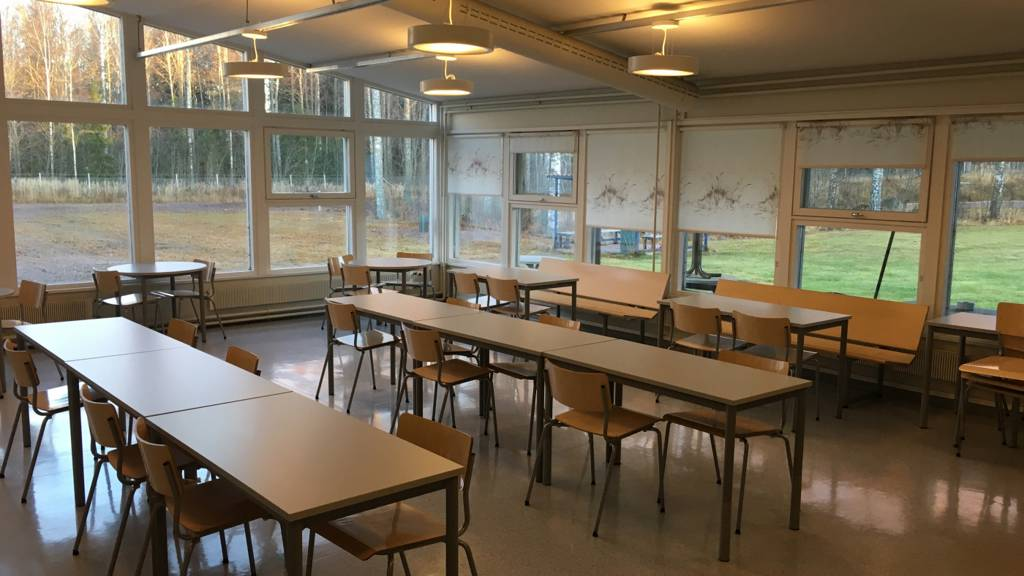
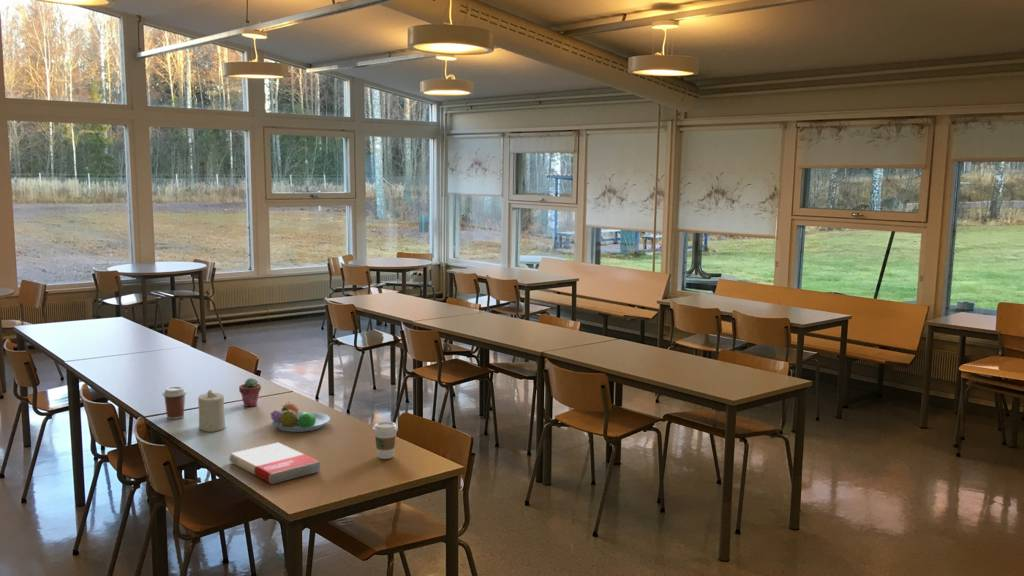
+ book (274, 462)
+ candle (211, 408)
+ potted succulent (250, 391)
+ coffee cup (385, 440)
+ fruit bowl (300, 414)
+ coffee cup (175, 402)
